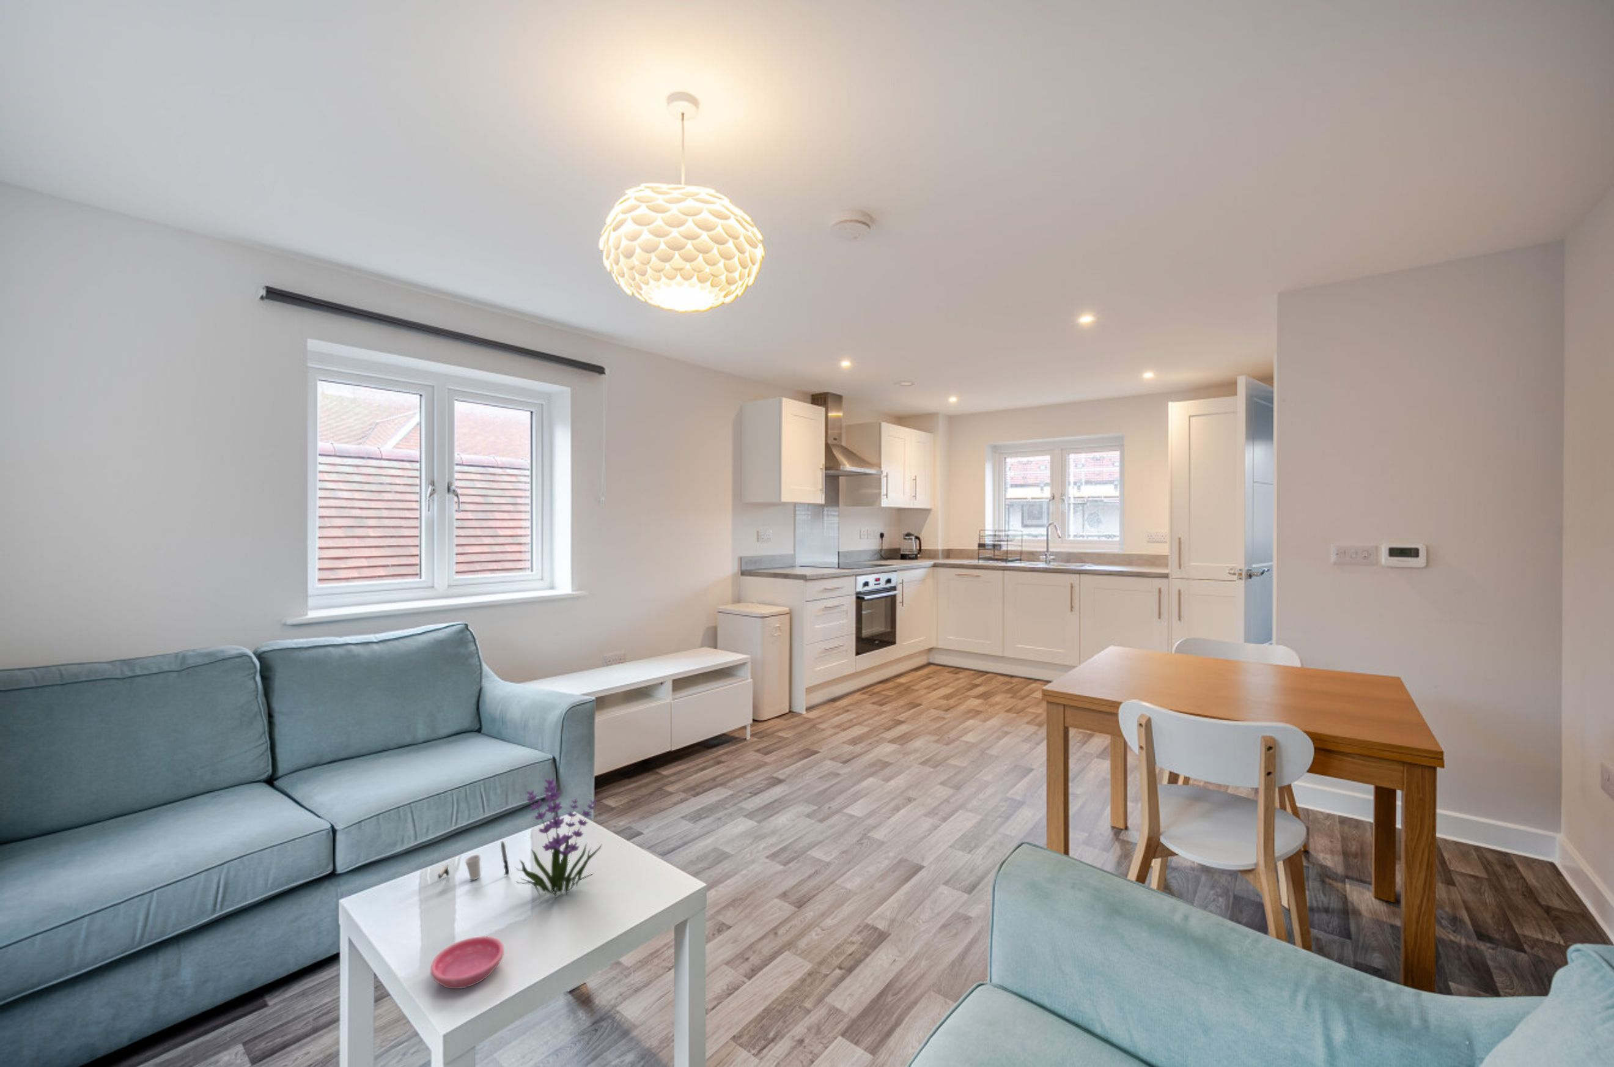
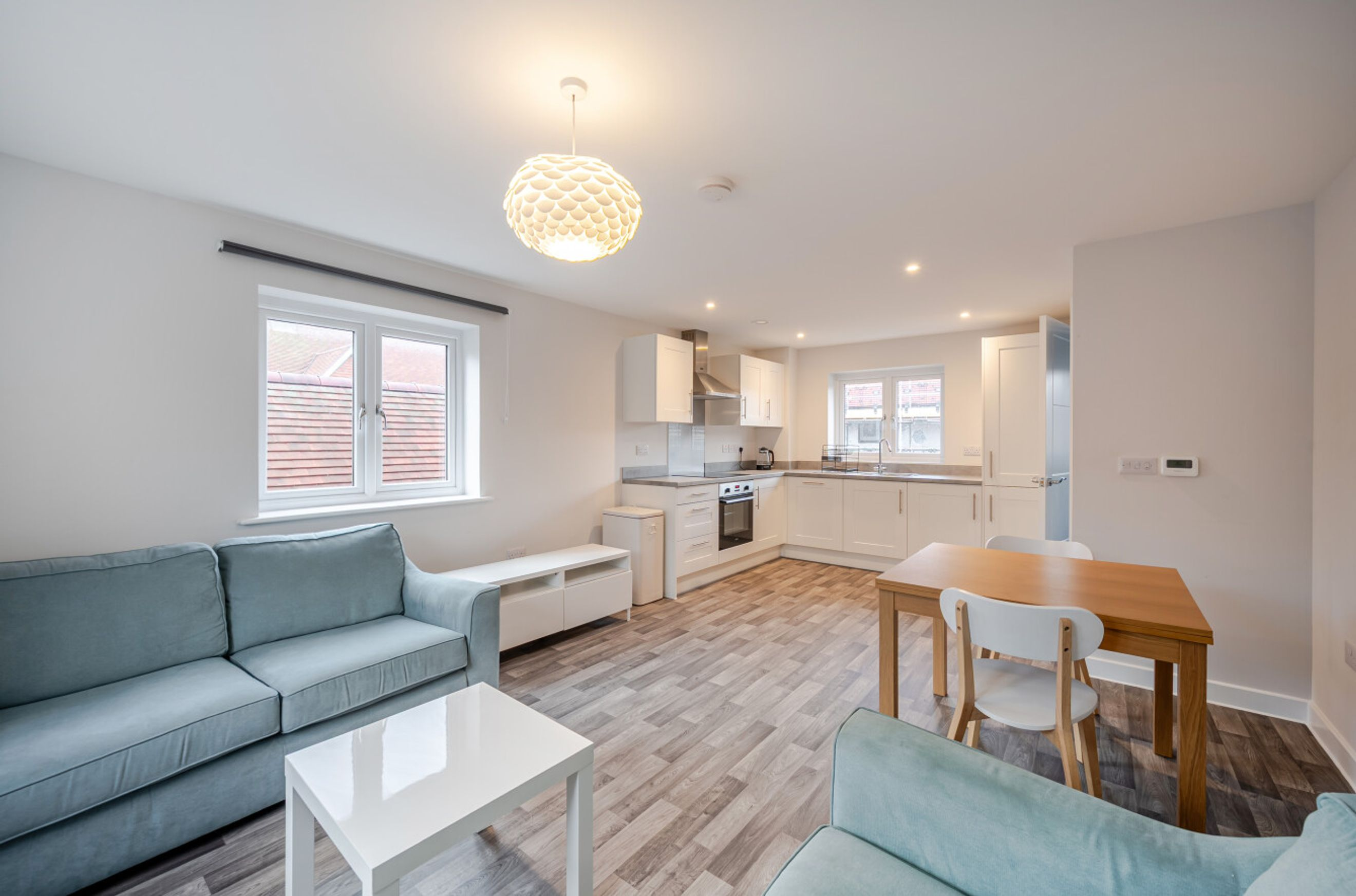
- saucer (468, 963)
- cup (476, 860)
- plant (558, 828)
